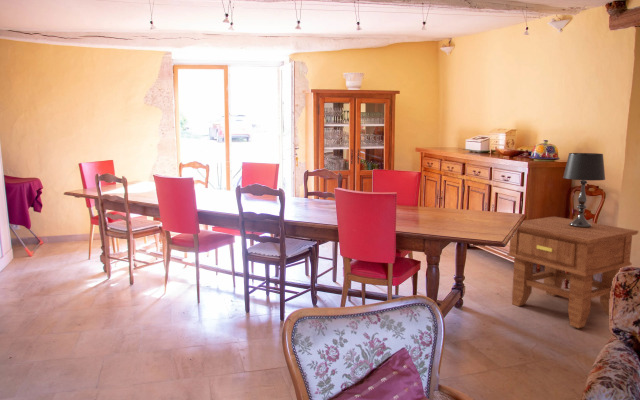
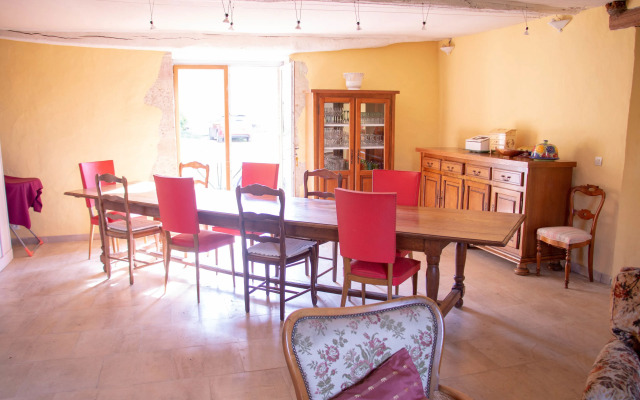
- side table (566, 268)
- table lamp (582, 190)
